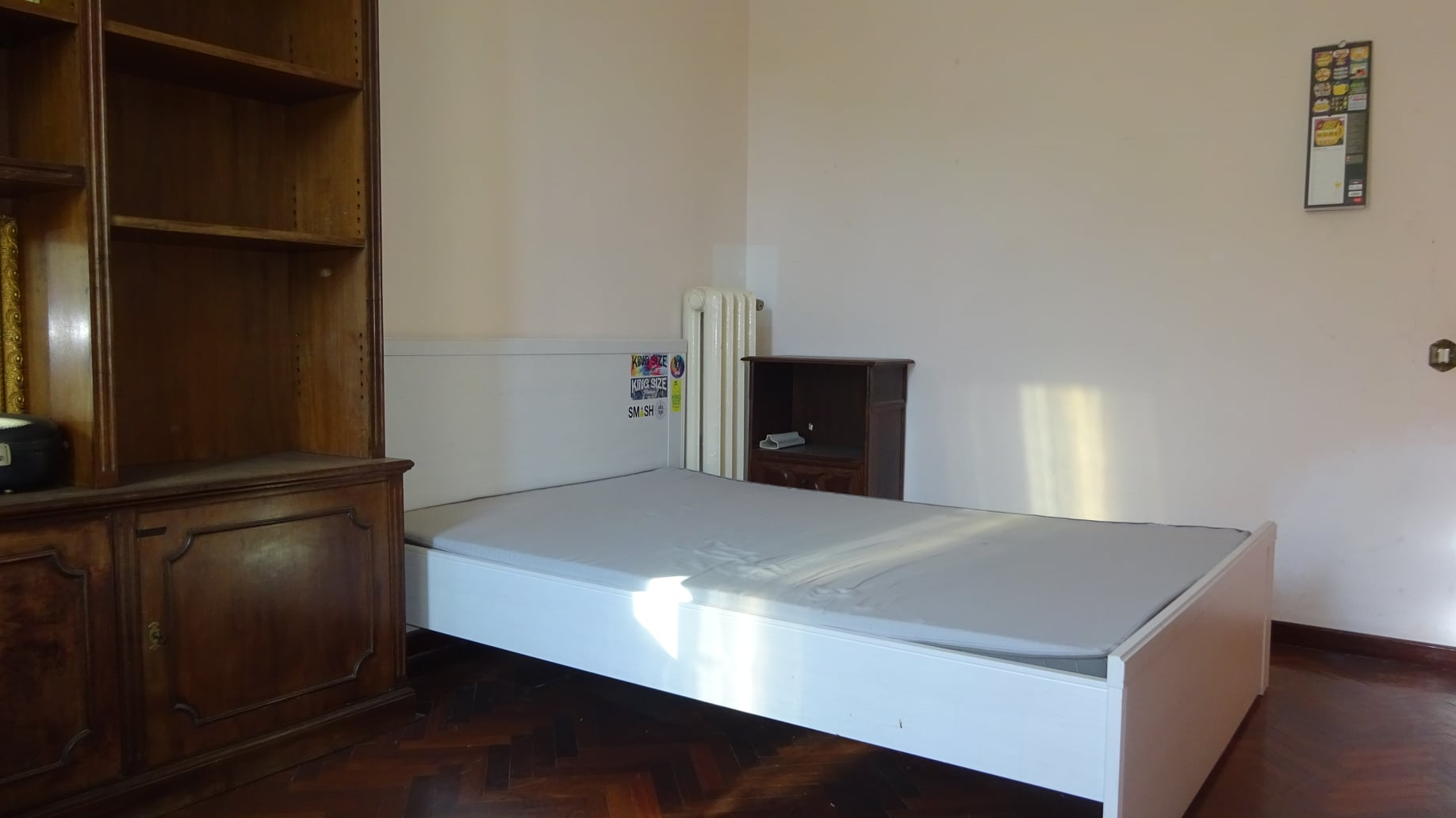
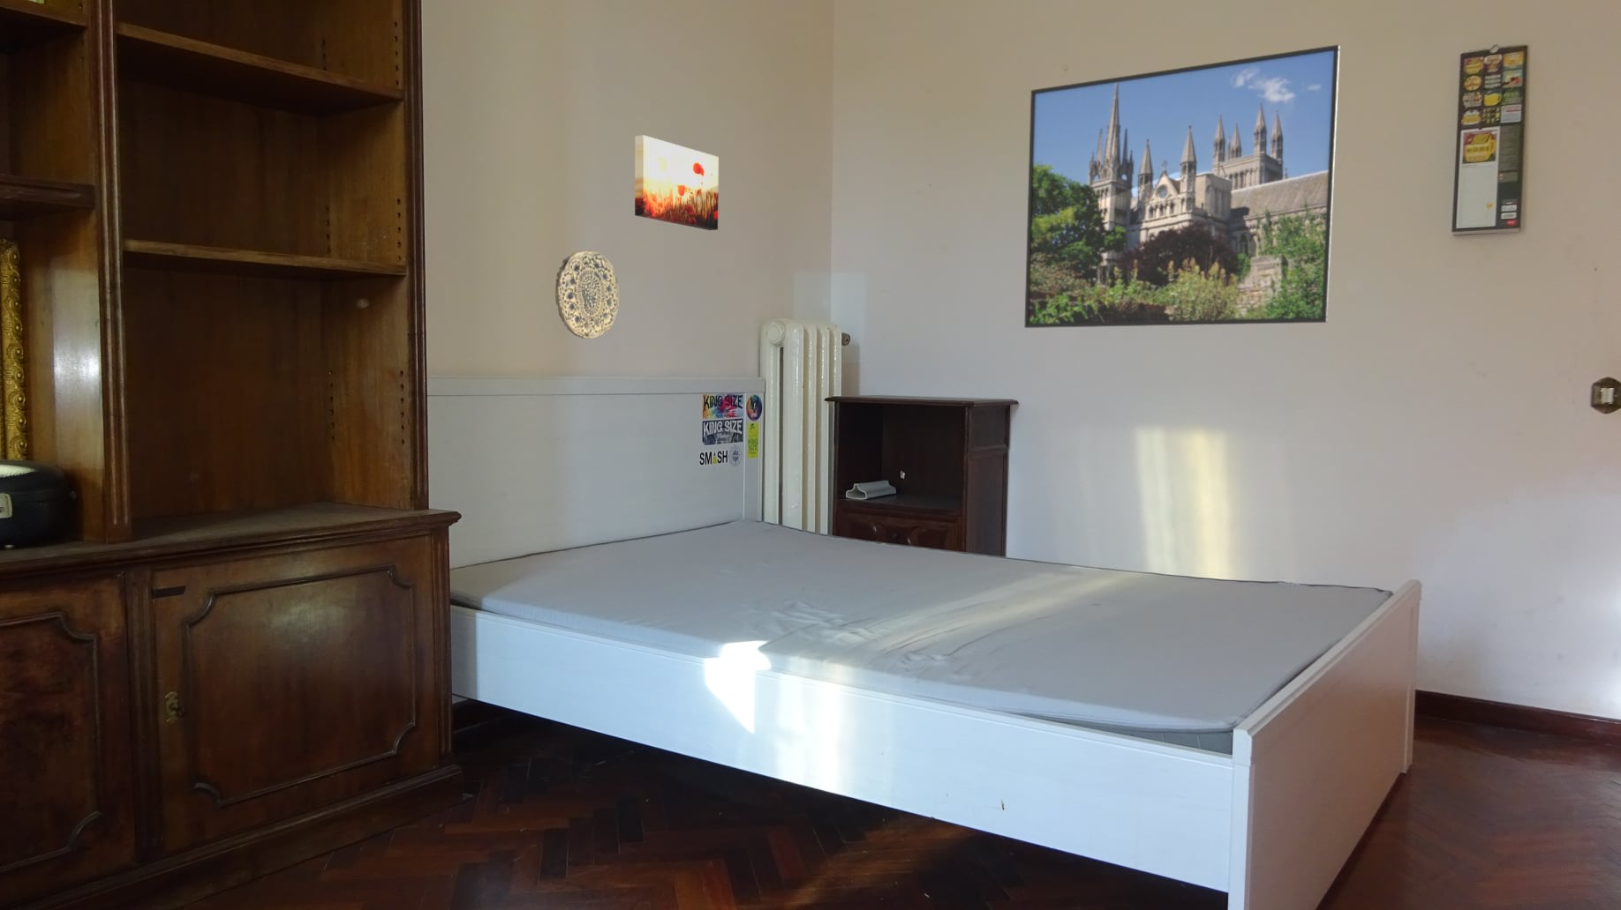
+ wall art (678, 185)
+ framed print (1169, 198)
+ decorative plate (588, 295)
